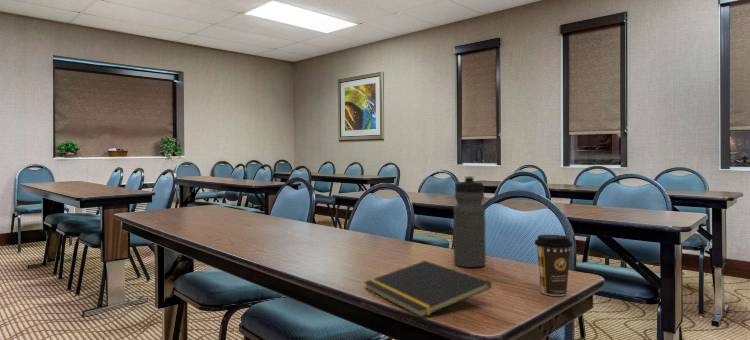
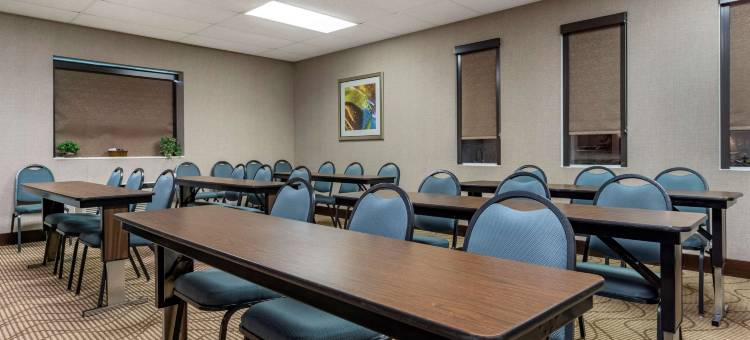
- notepad (423, 285)
- coffee cup (553, 264)
- water bottle (469, 220)
